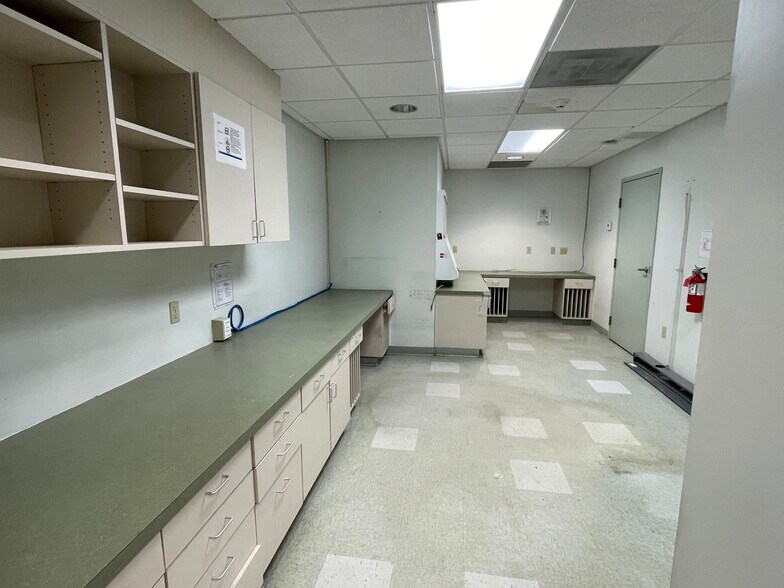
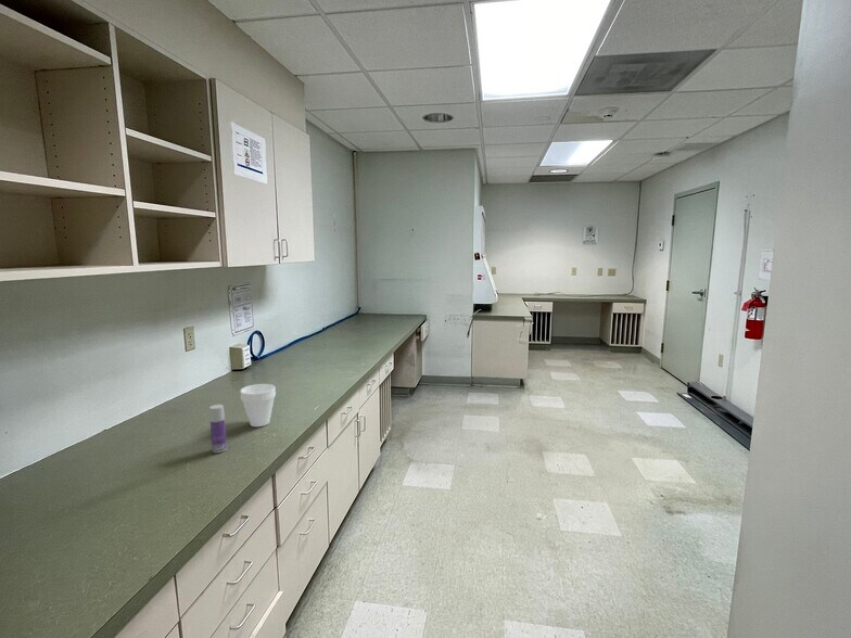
+ cup (258, 406)
+ bottle (217, 428)
